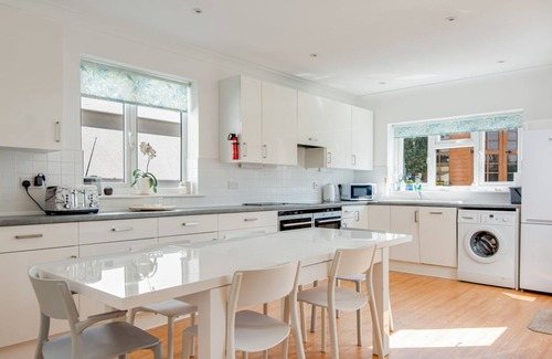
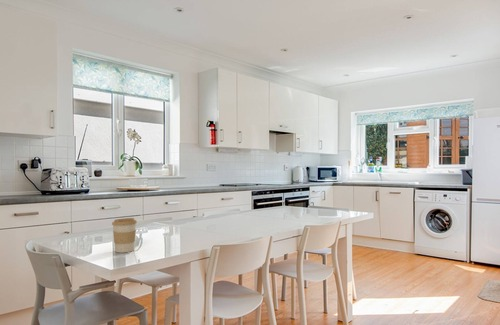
+ coffee cup (124, 234)
